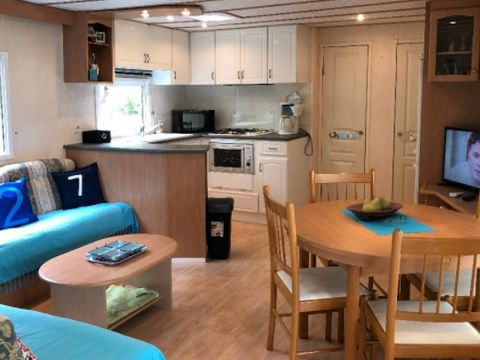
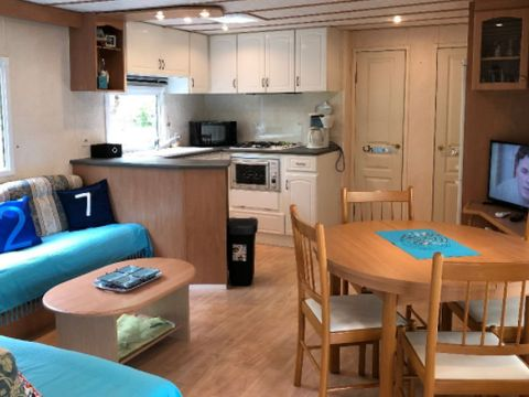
- fruit bowl (374, 207)
